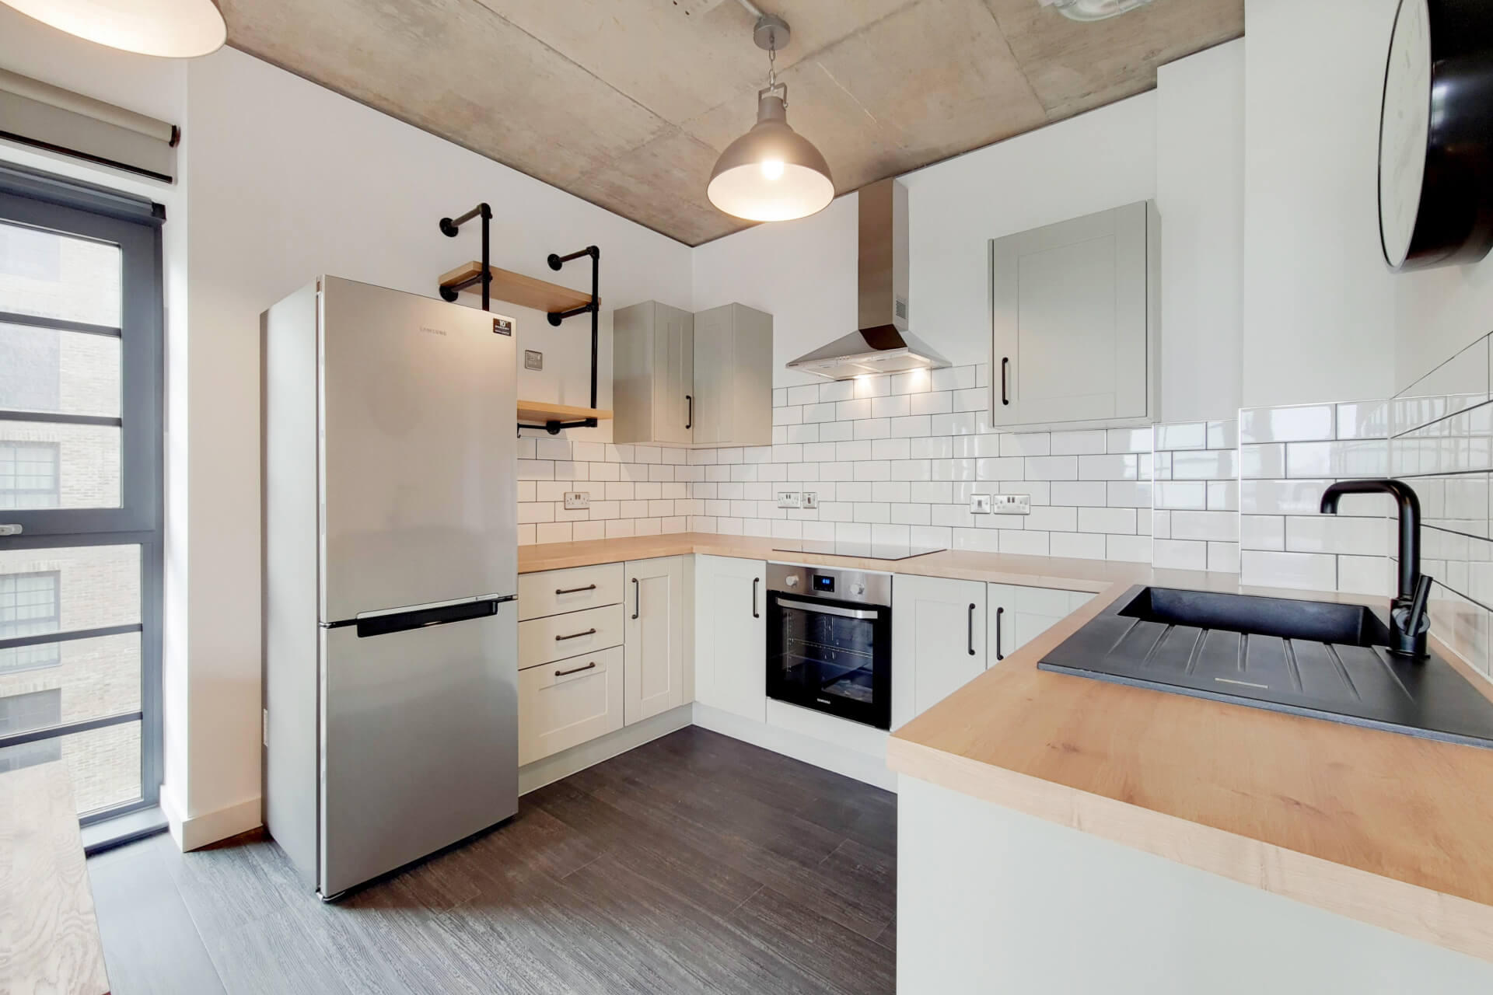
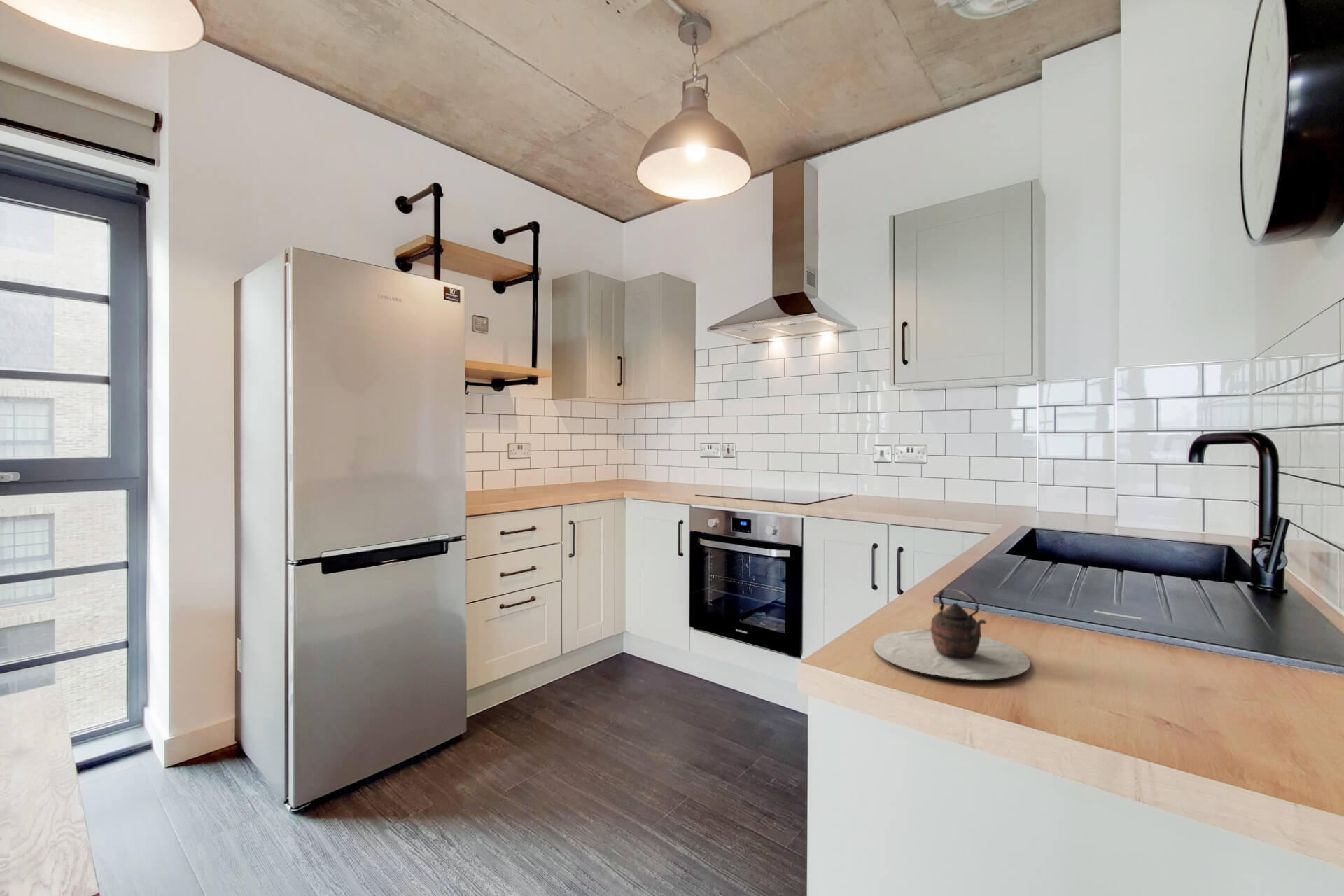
+ teapot (948, 620)
